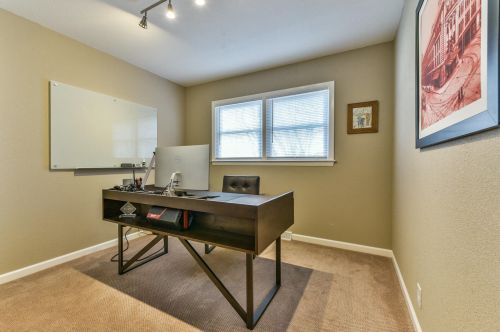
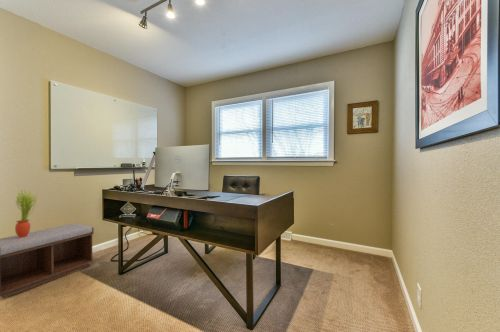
+ bench (44, 254)
+ potted plant (26, 212)
